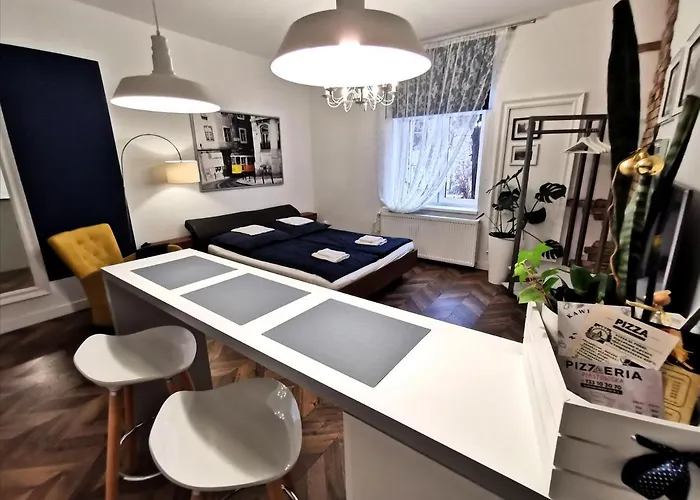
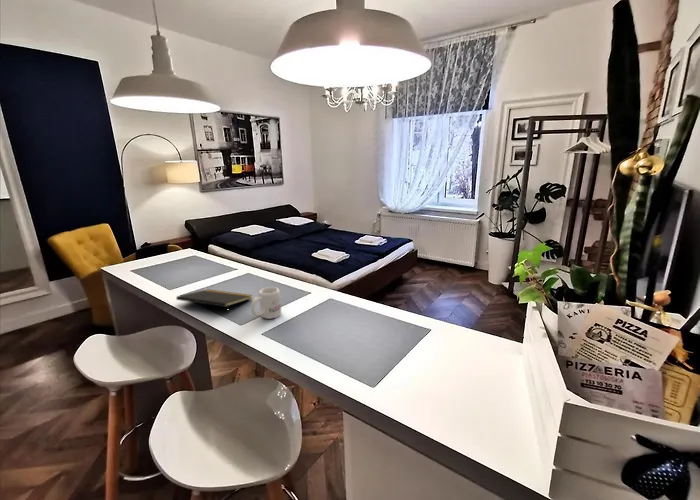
+ mug (265, 304)
+ notepad (215, 297)
